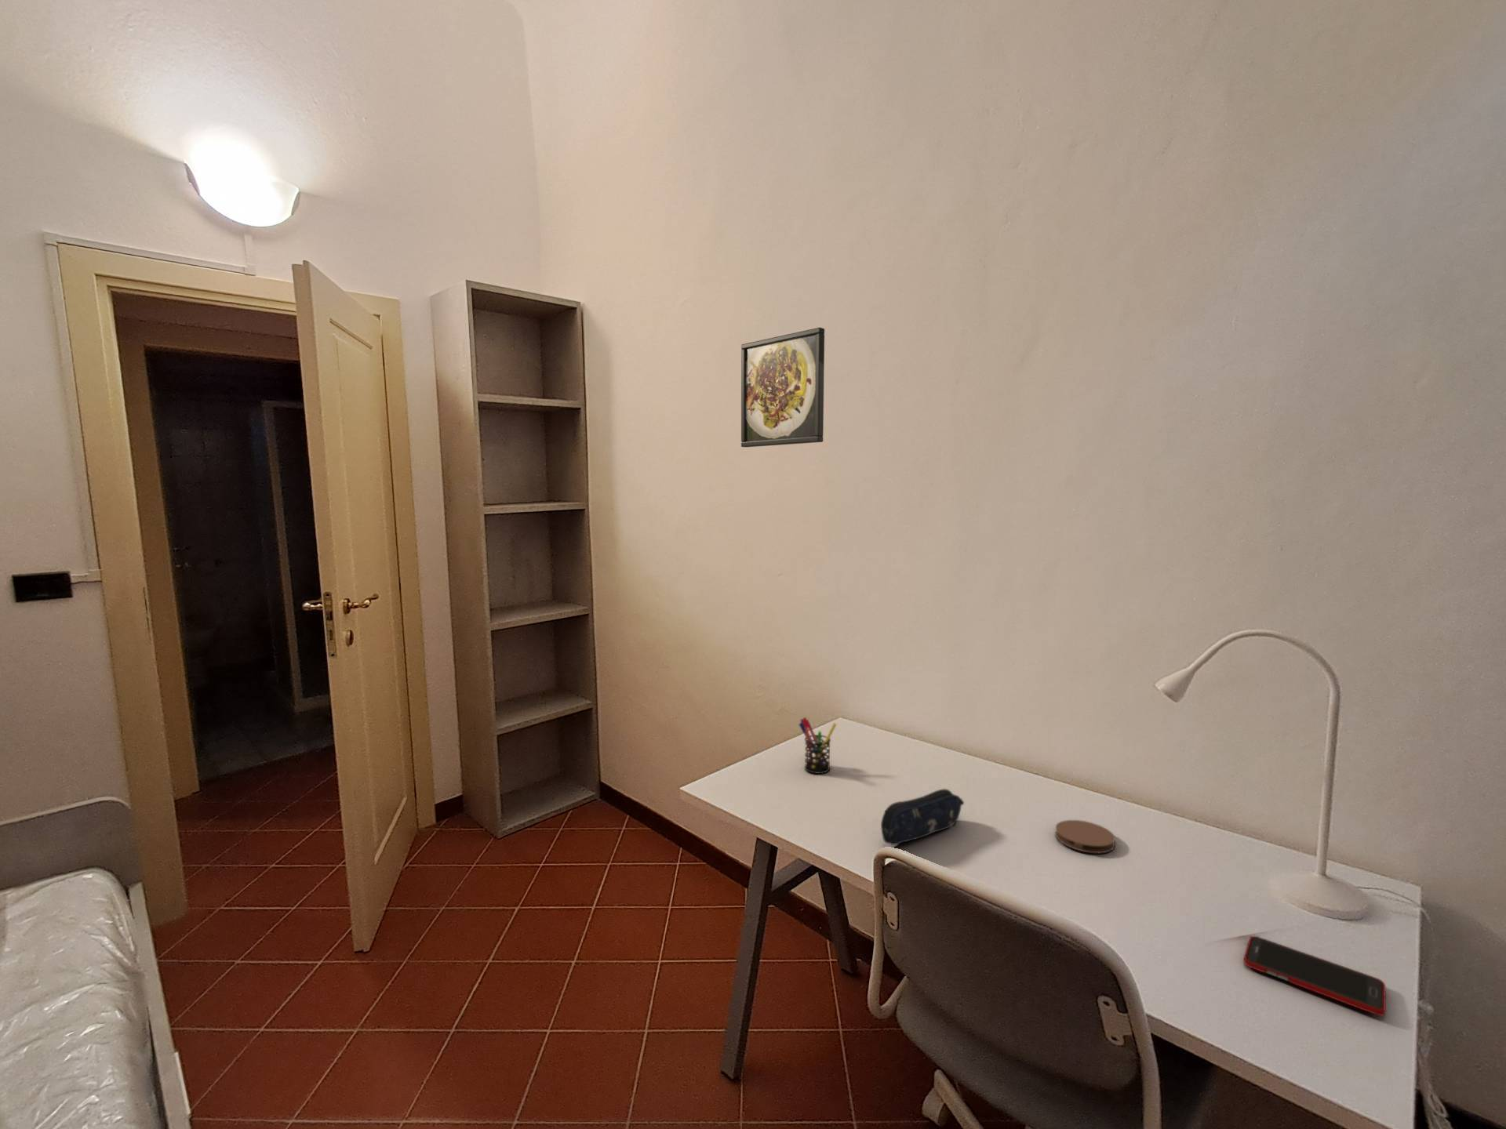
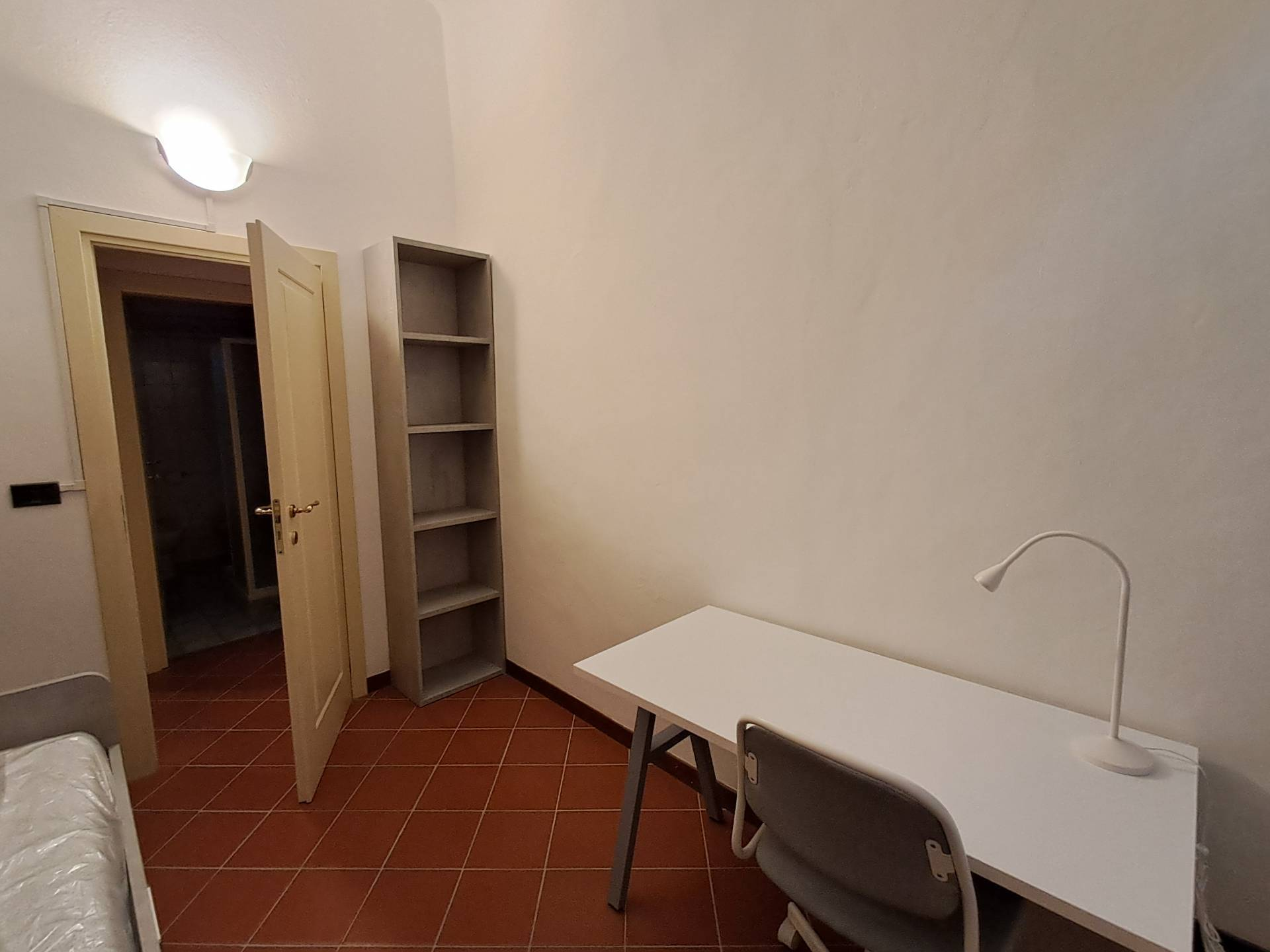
- coaster (1084, 836)
- cell phone (1313, 972)
- pencil case (921, 816)
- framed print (780, 390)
- pen holder (816, 744)
